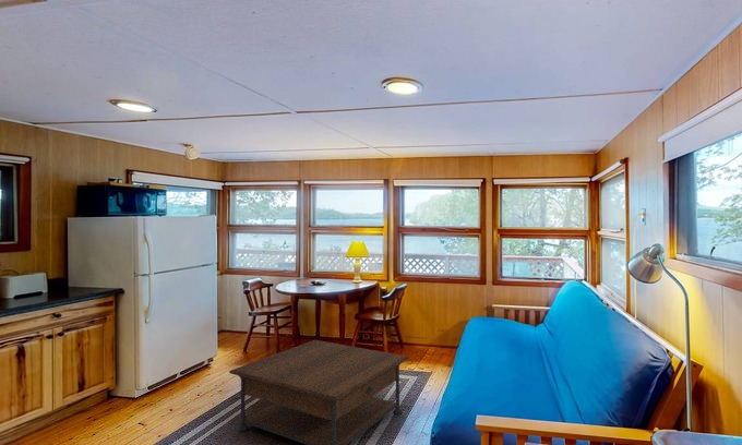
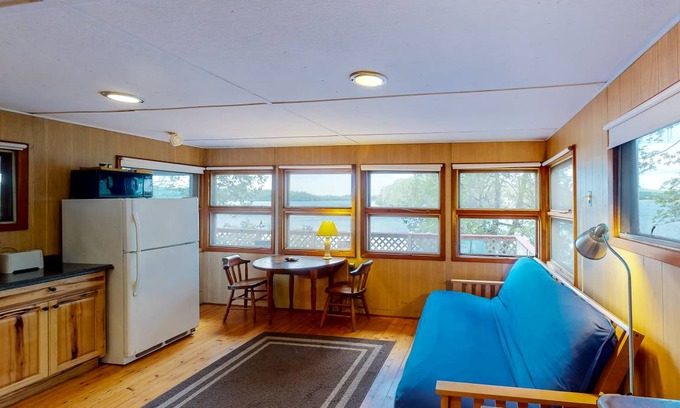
- coffee table (323, 392)
